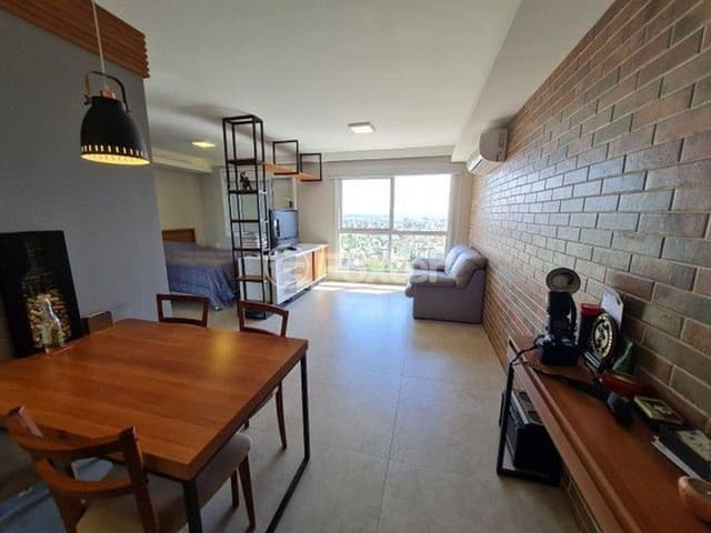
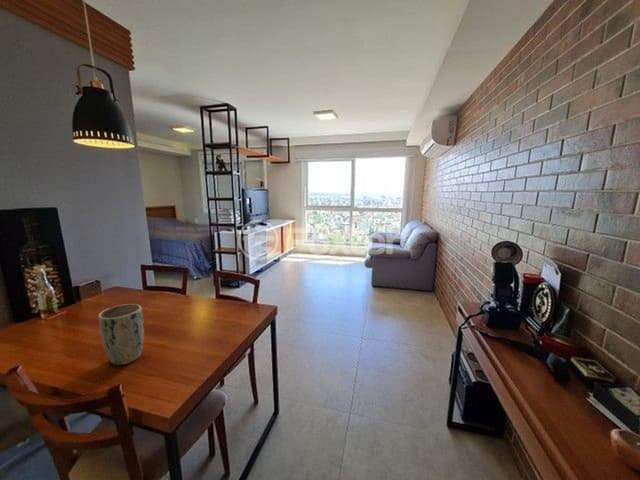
+ plant pot (123, 334)
